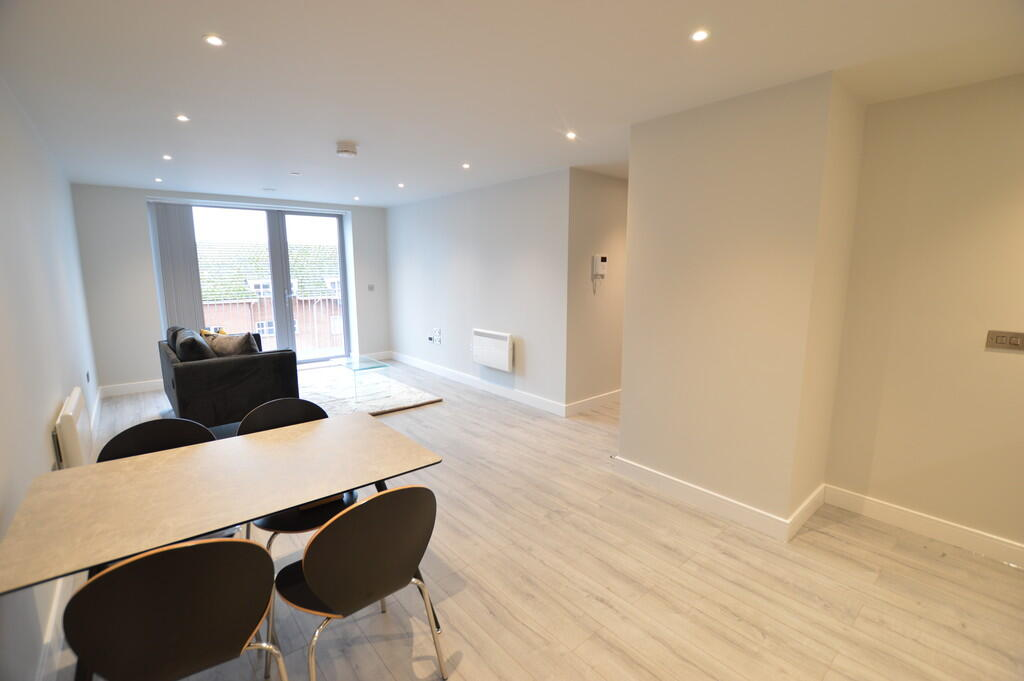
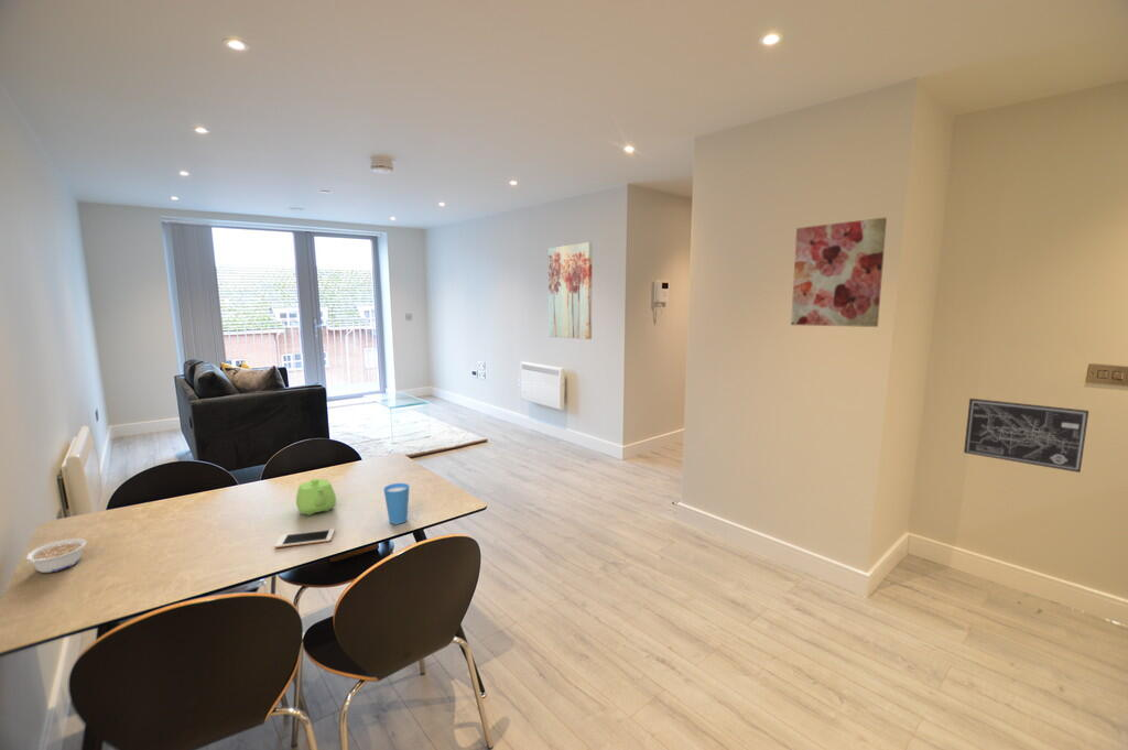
+ legume (57, 555)
+ wall art (835, 275)
+ cup (397, 503)
+ teapot (316, 496)
+ cell phone (305, 537)
+ wall art (568, 292)
+ wall art (1021, 433)
